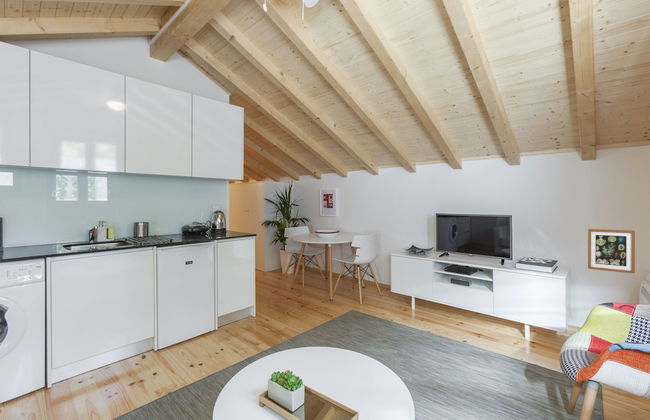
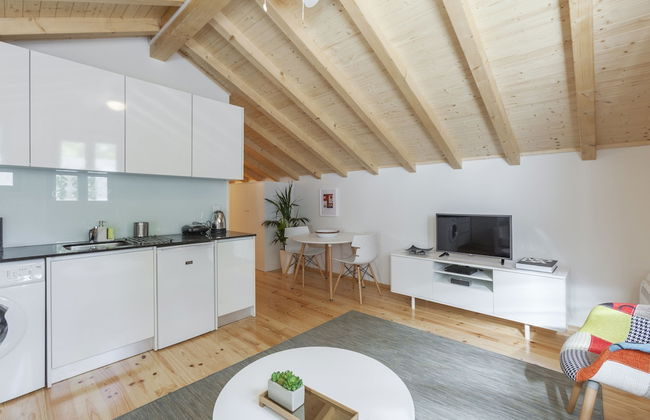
- wall art (610, 250)
